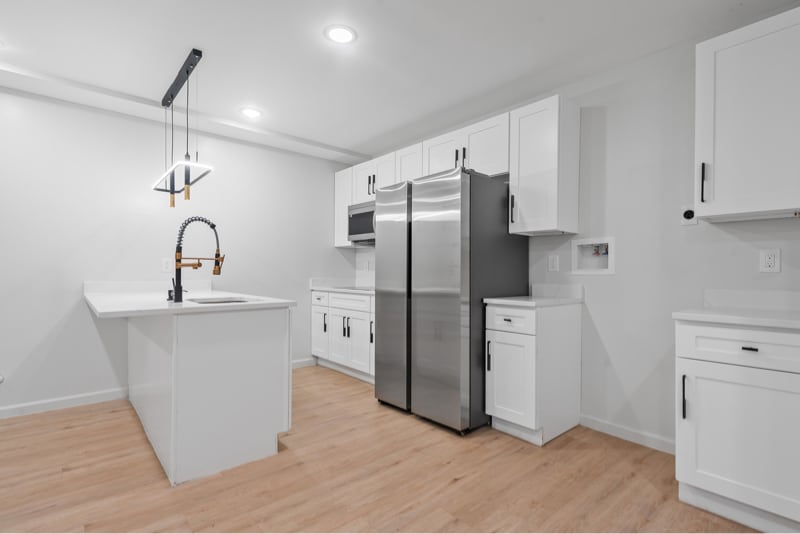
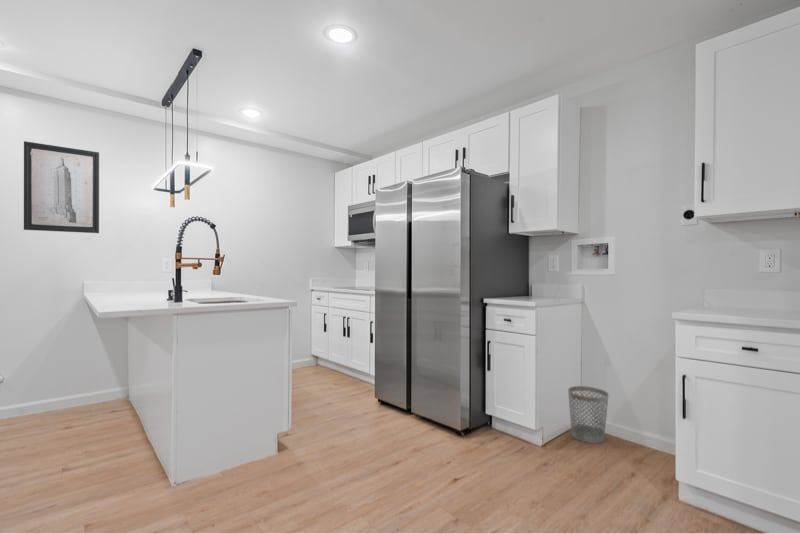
+ wall art (63, 189)
+ wastebasket (588, 414)
